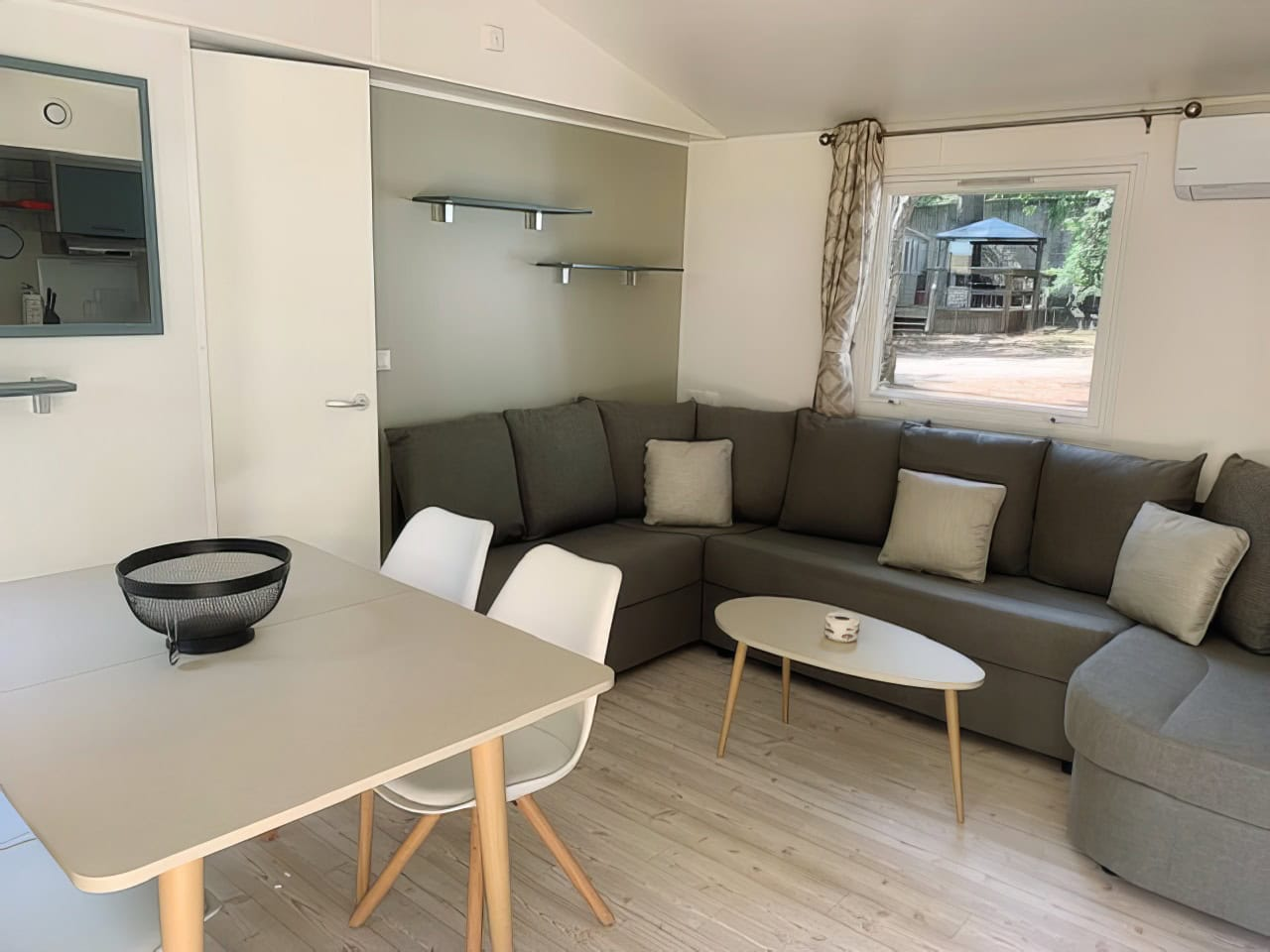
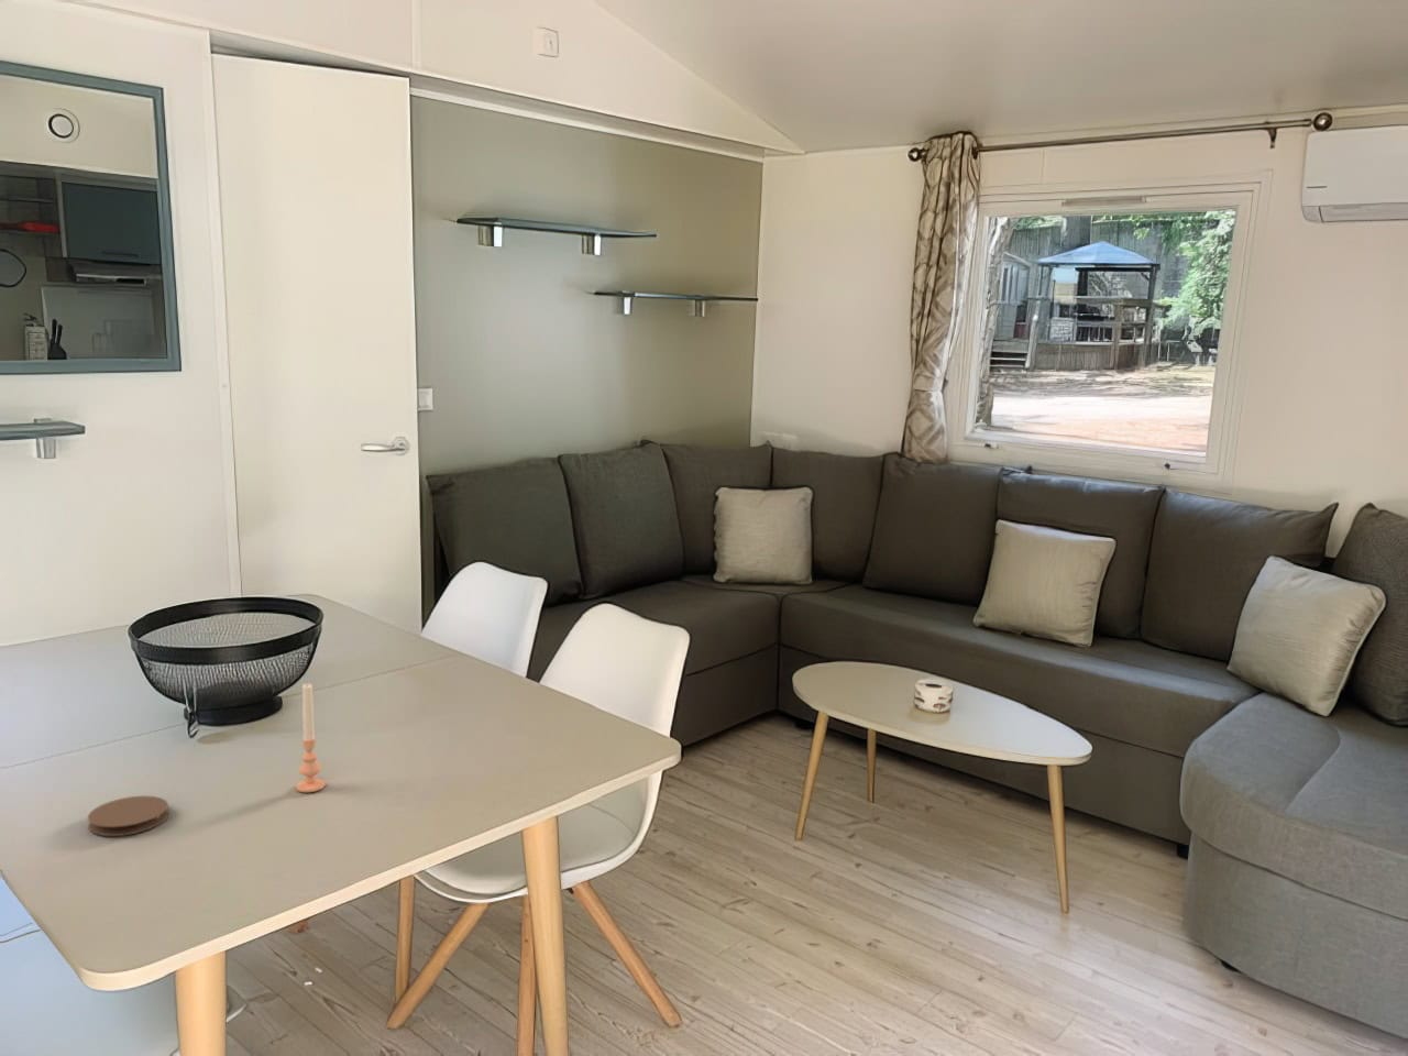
+ coaster (129, 815)
+ candle (308, 734)
